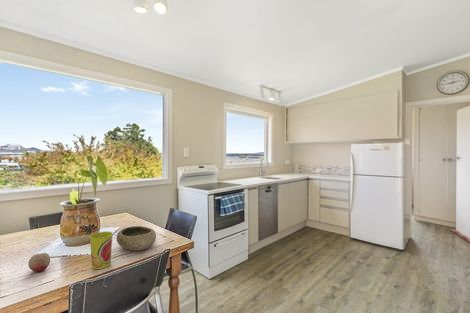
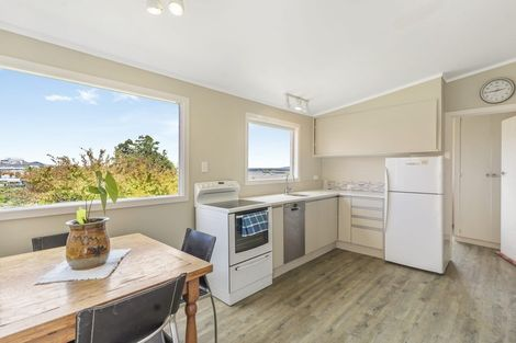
- cup (101, 250)
- bowl (137, 238)
- fruit (39, 261)
